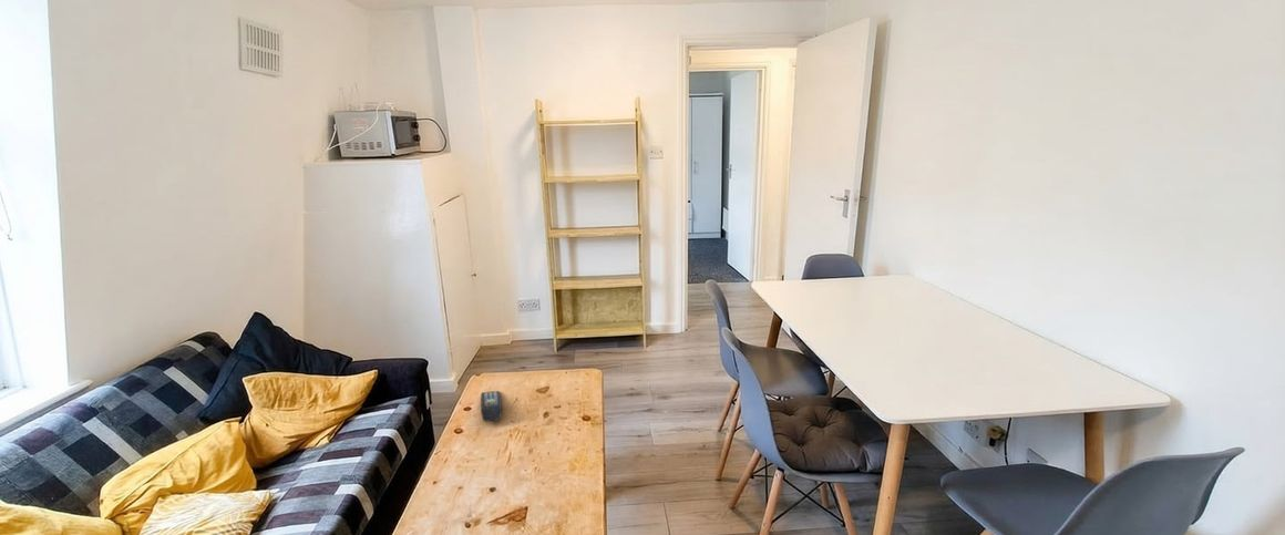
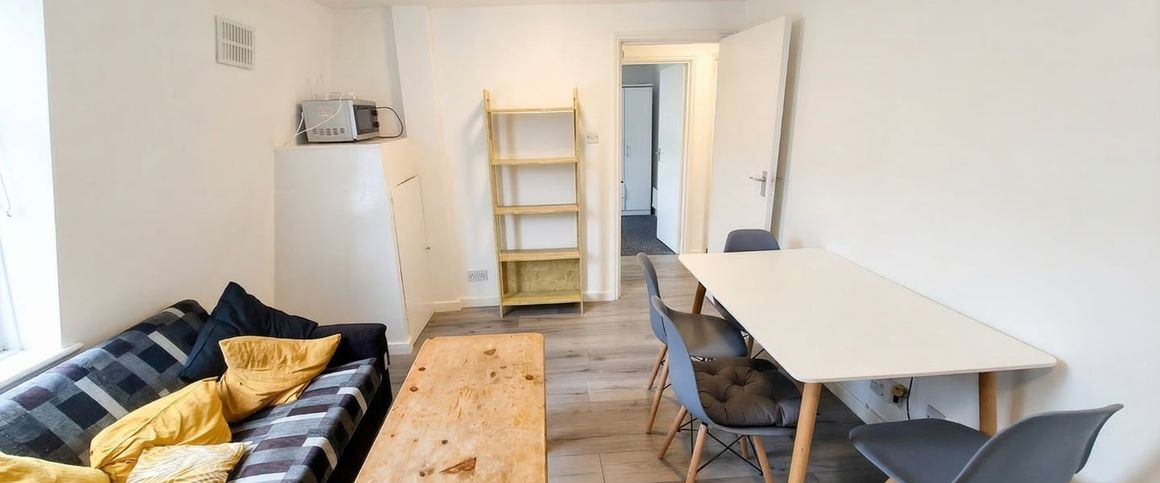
- remote control (491, 403)
